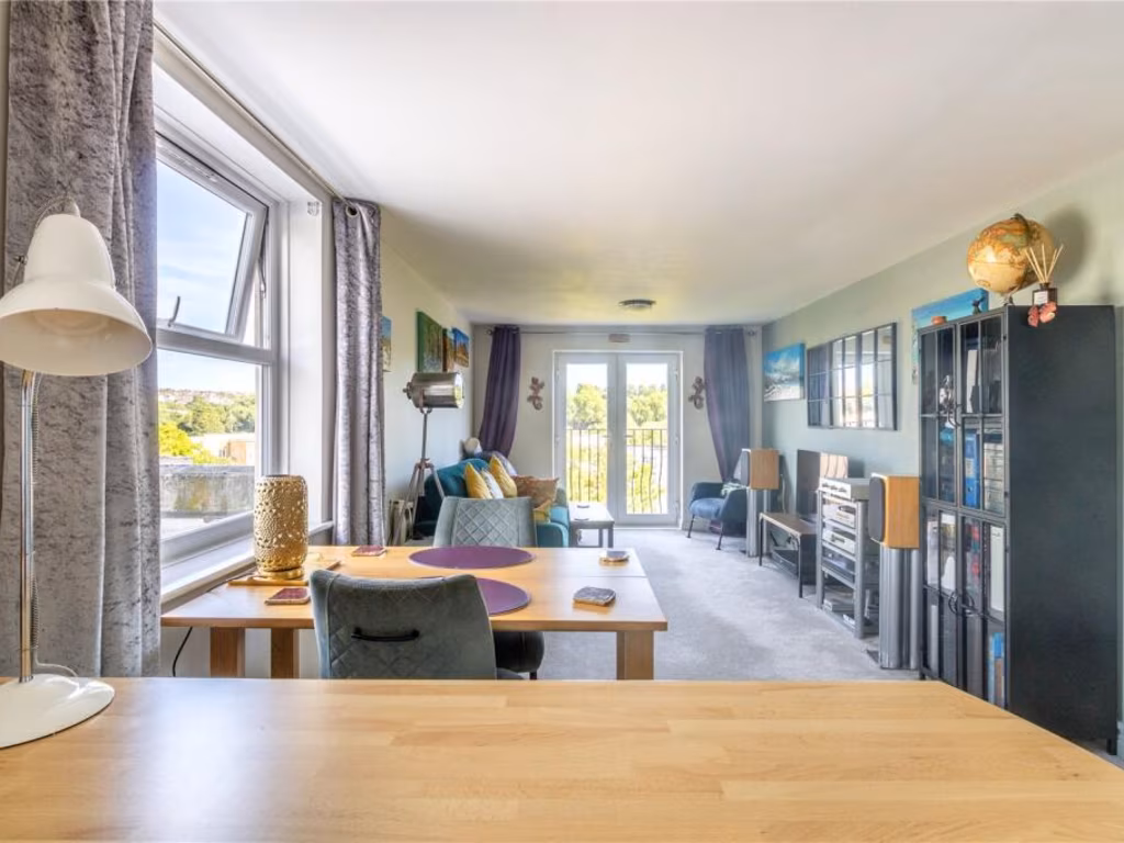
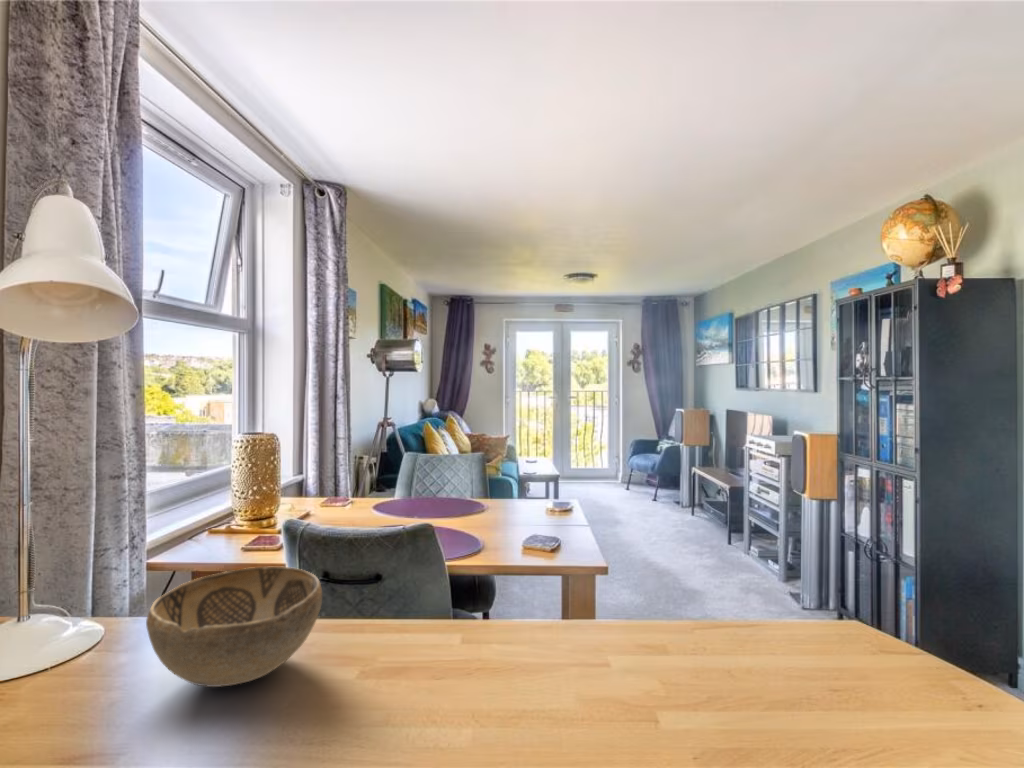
+ decorative bowl (239, 630)
